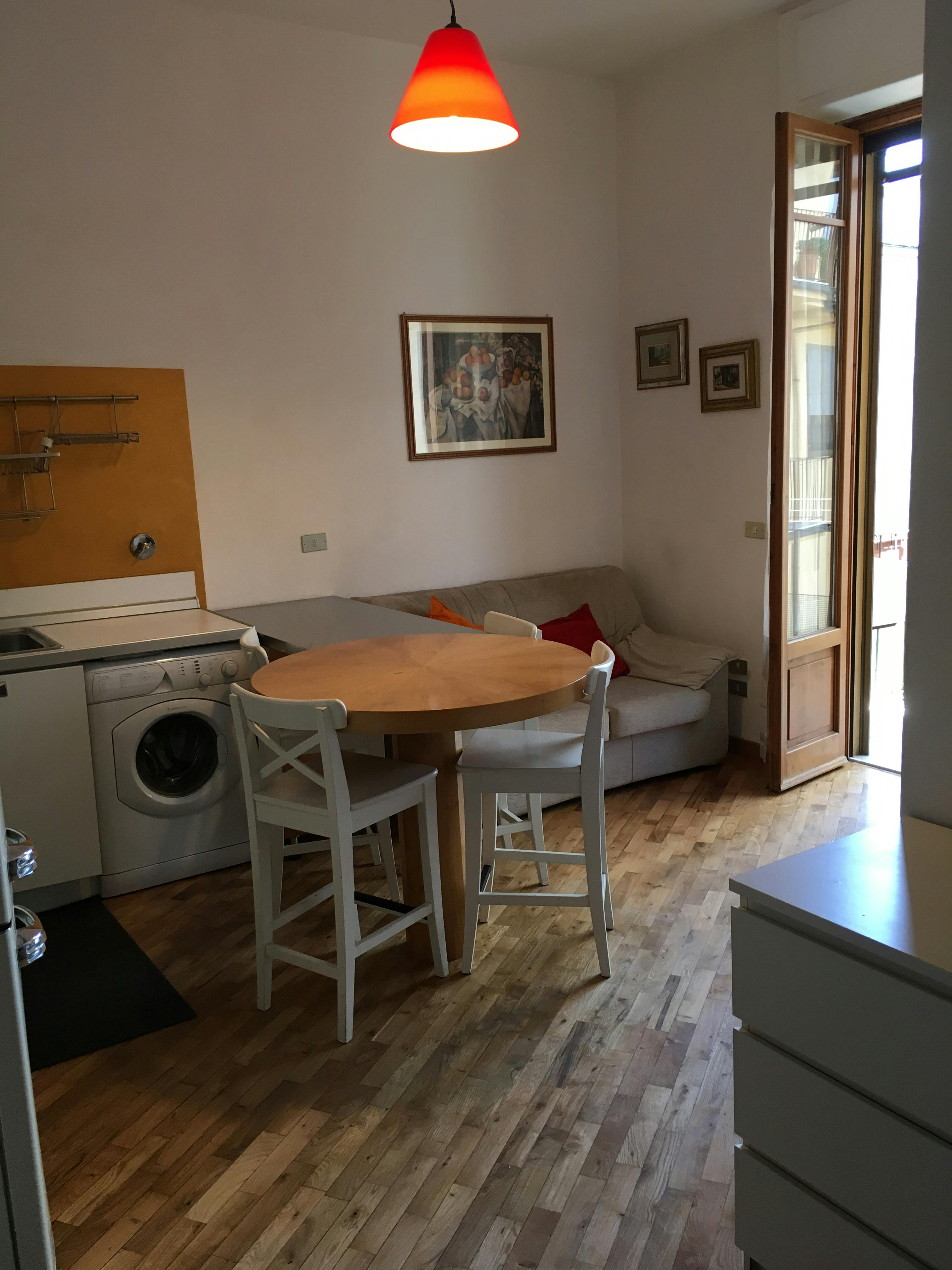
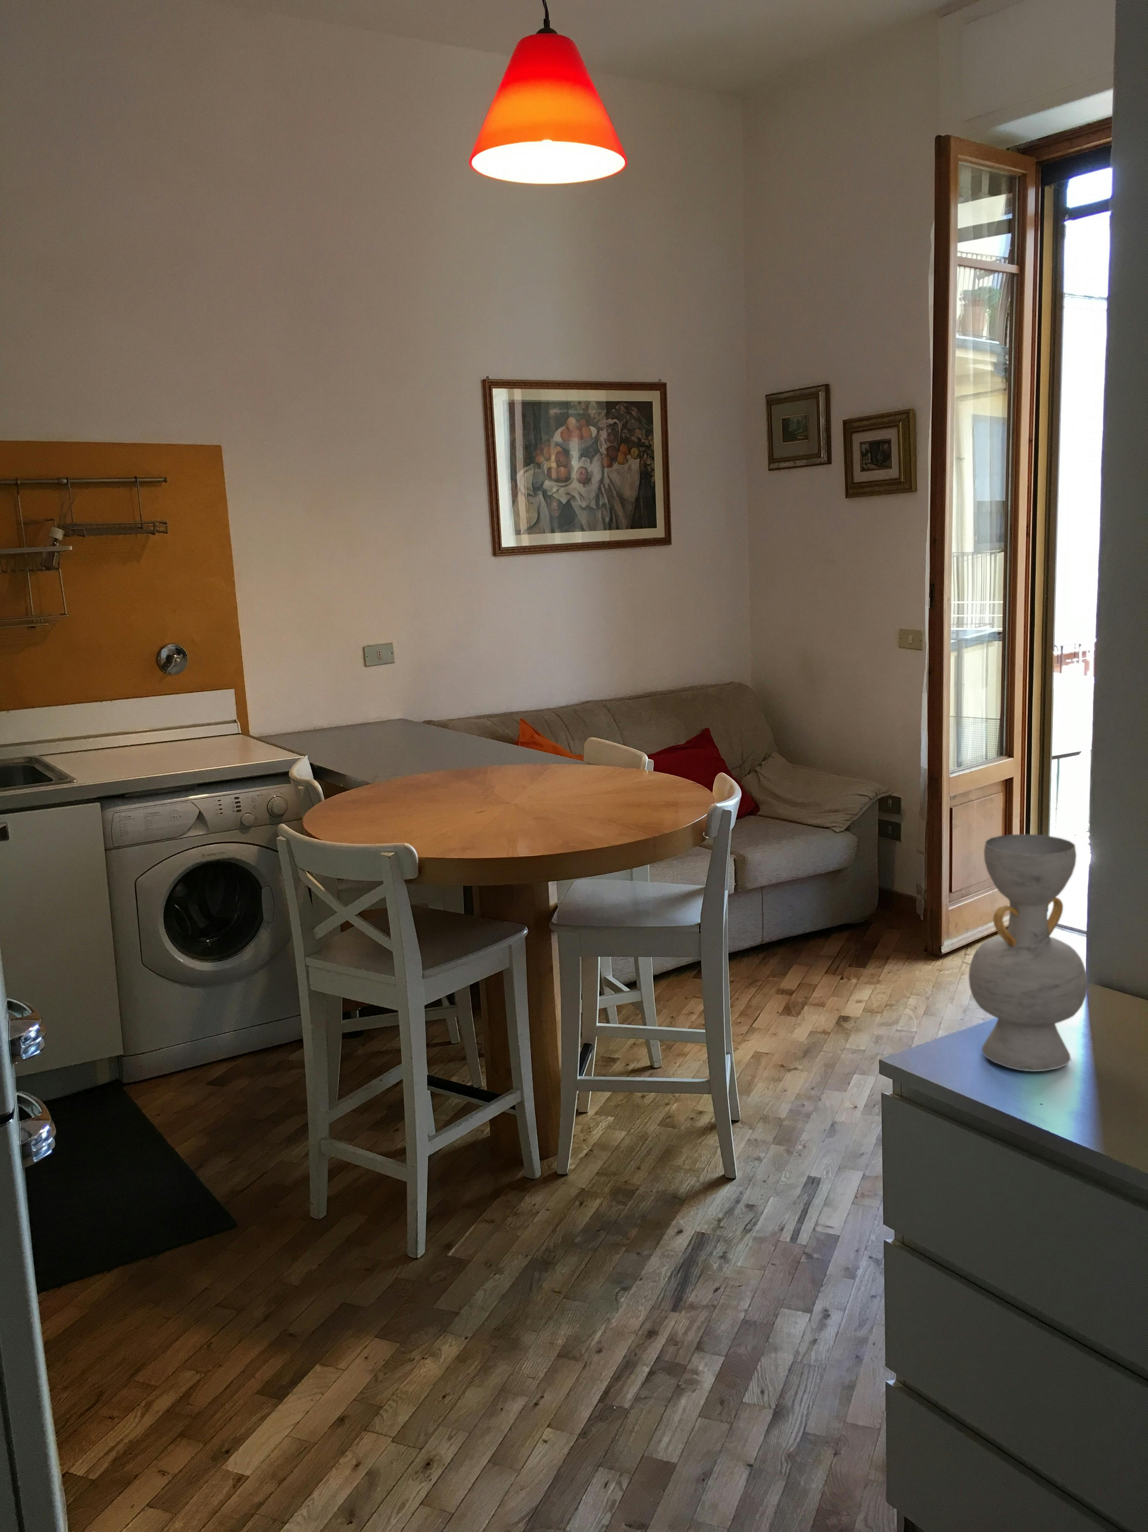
+ decorative vase (1027, 952)
